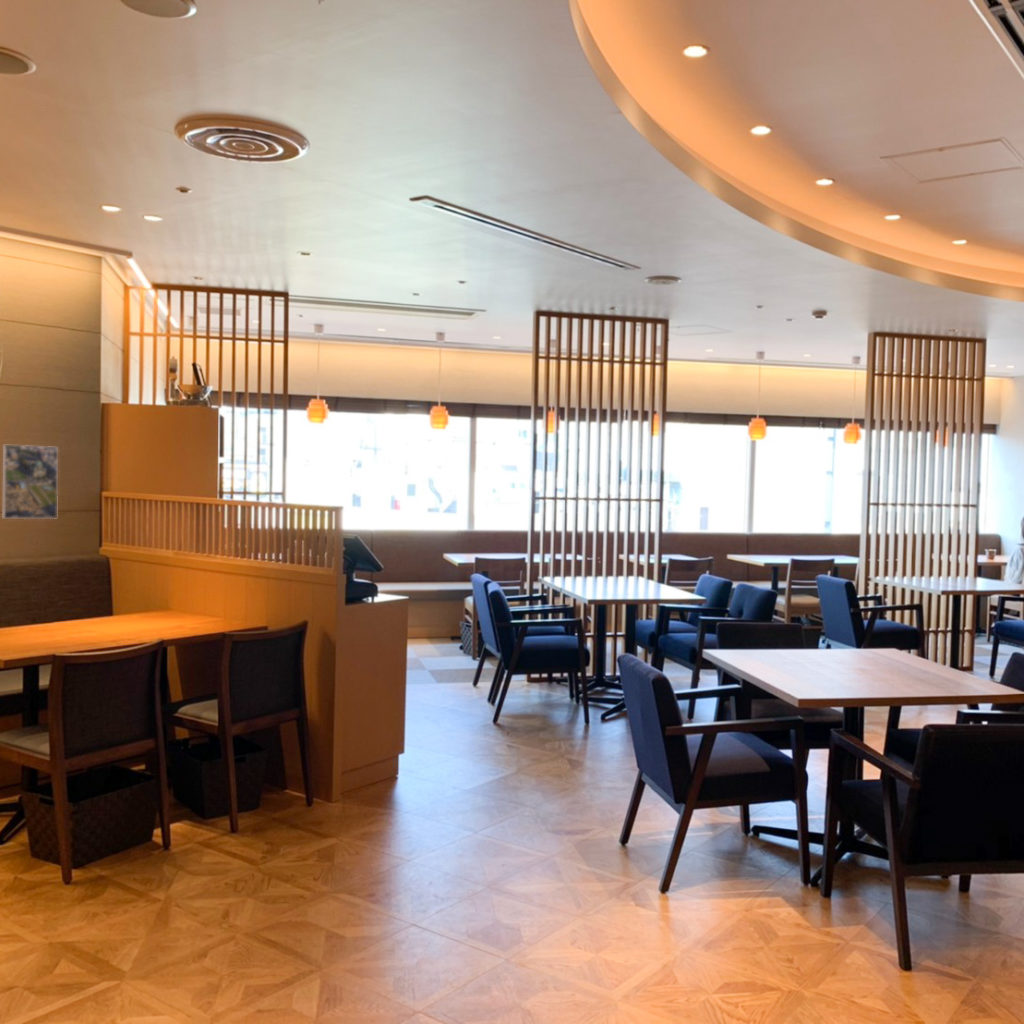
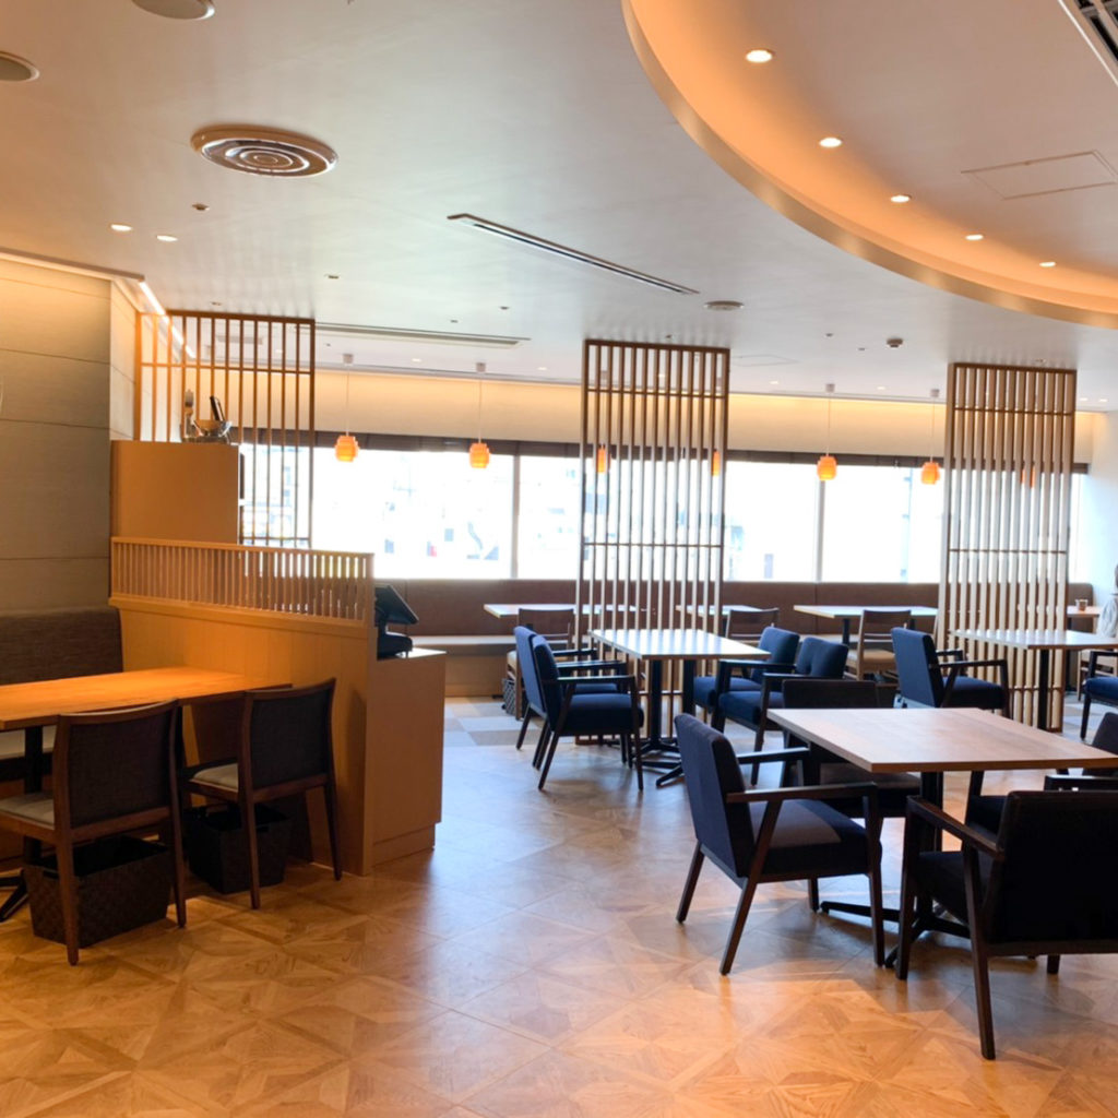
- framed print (30, 482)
